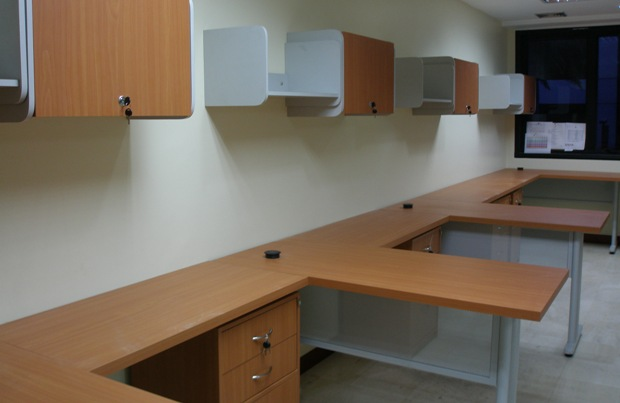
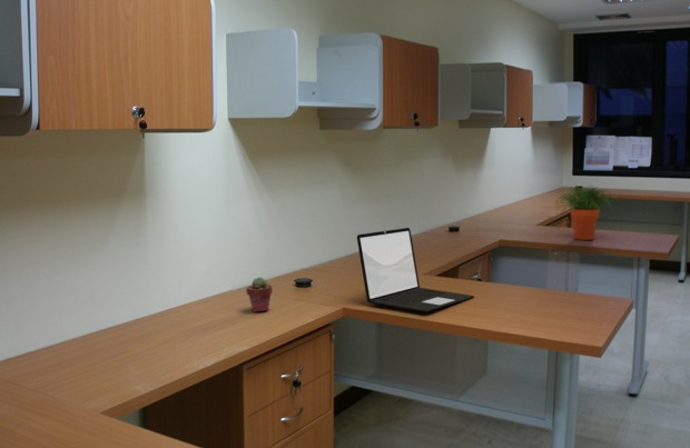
+ potted succulent (259, 293)
+ laptop (415, 267)
+ potted plant (584, 212)
